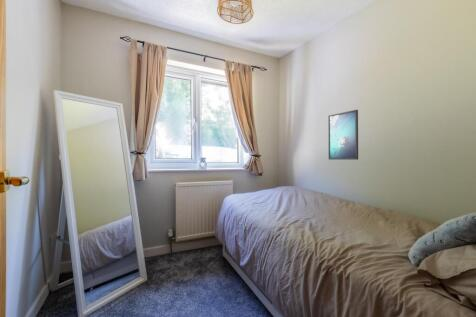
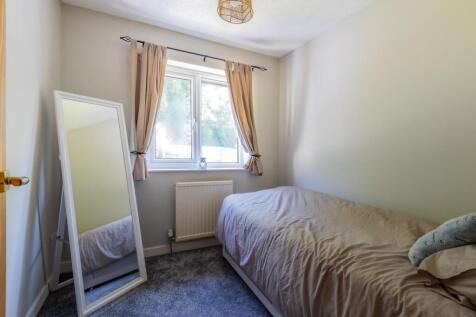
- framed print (342, 136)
